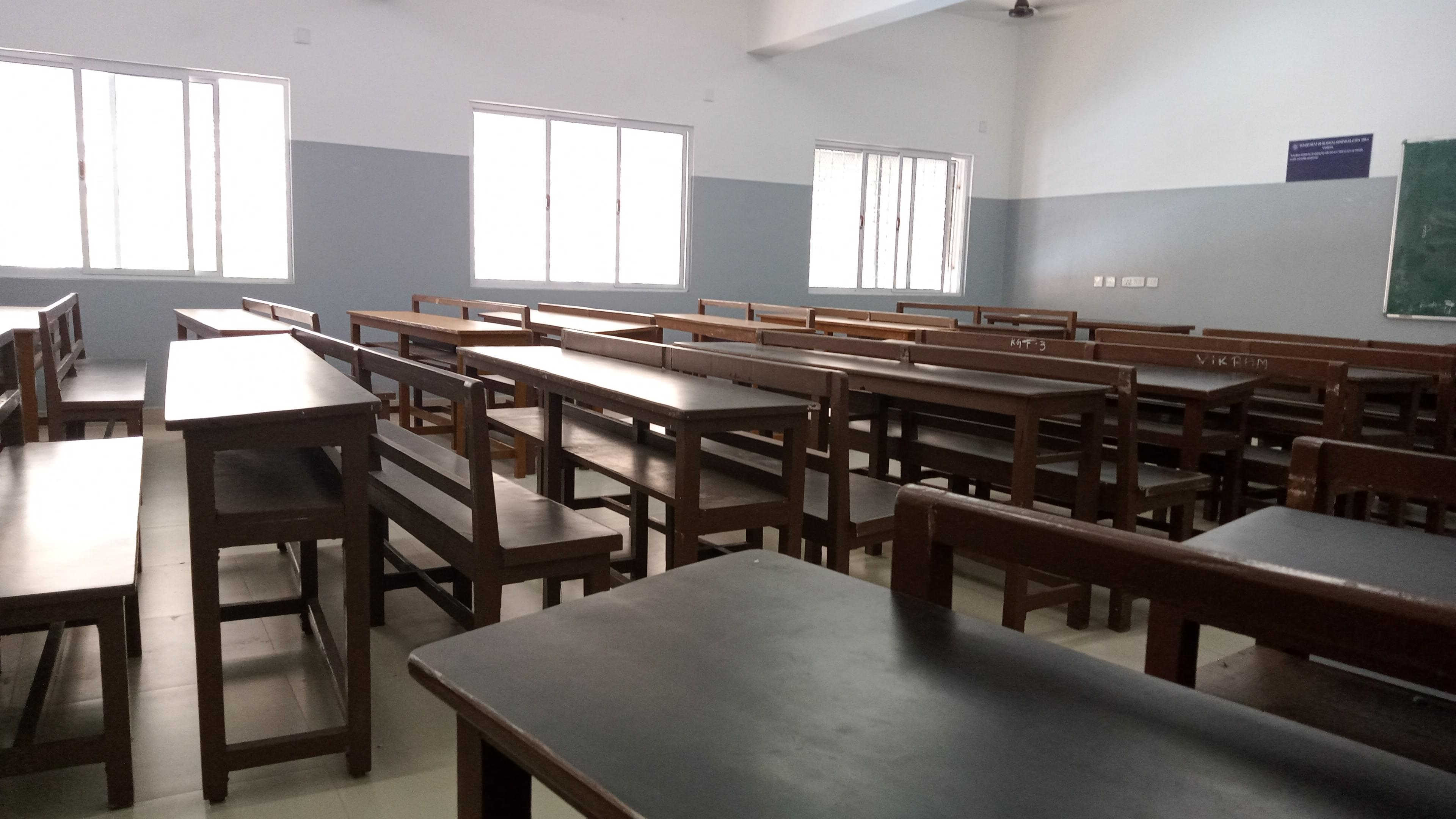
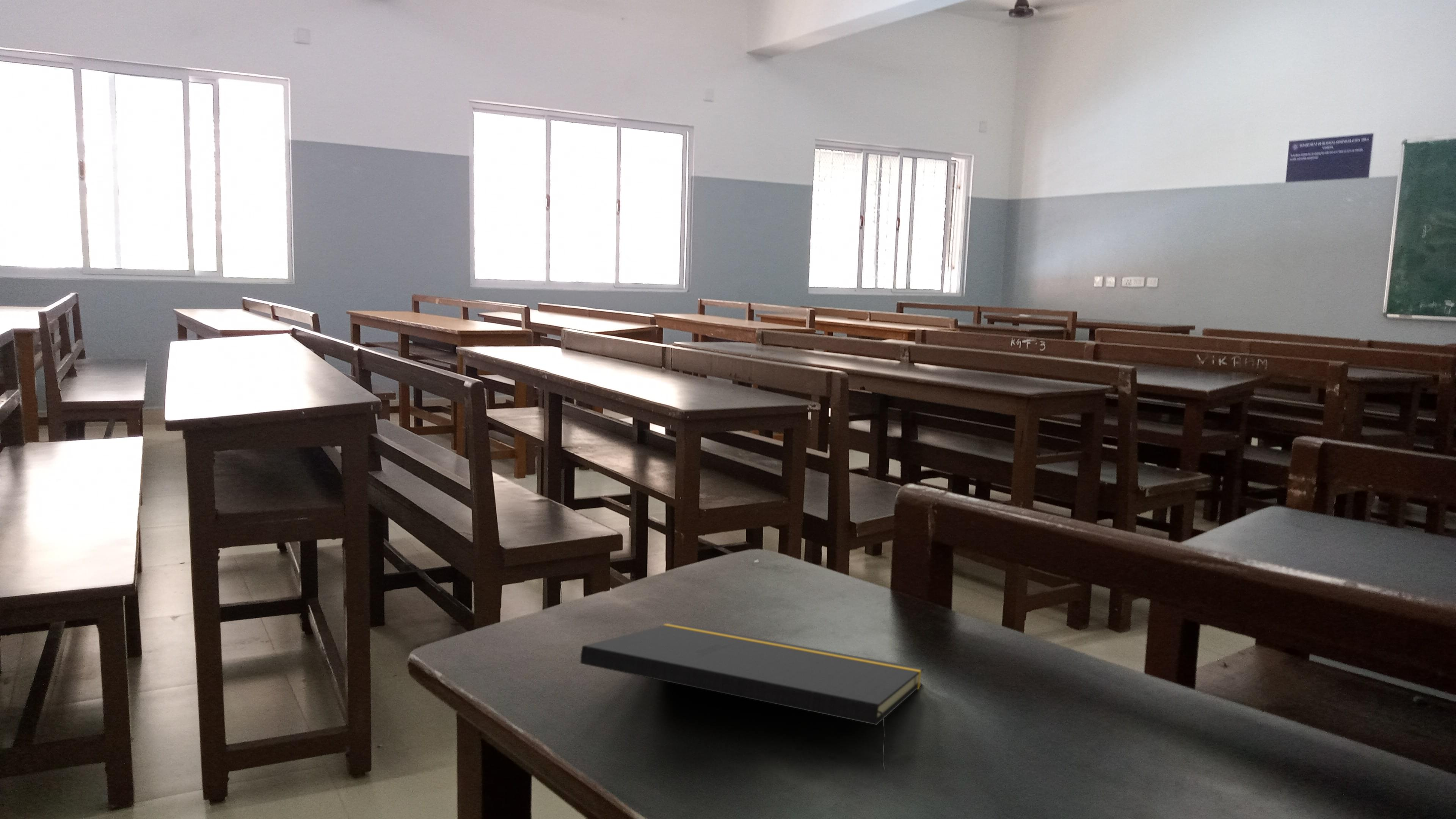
+ notepad (759, 666)
